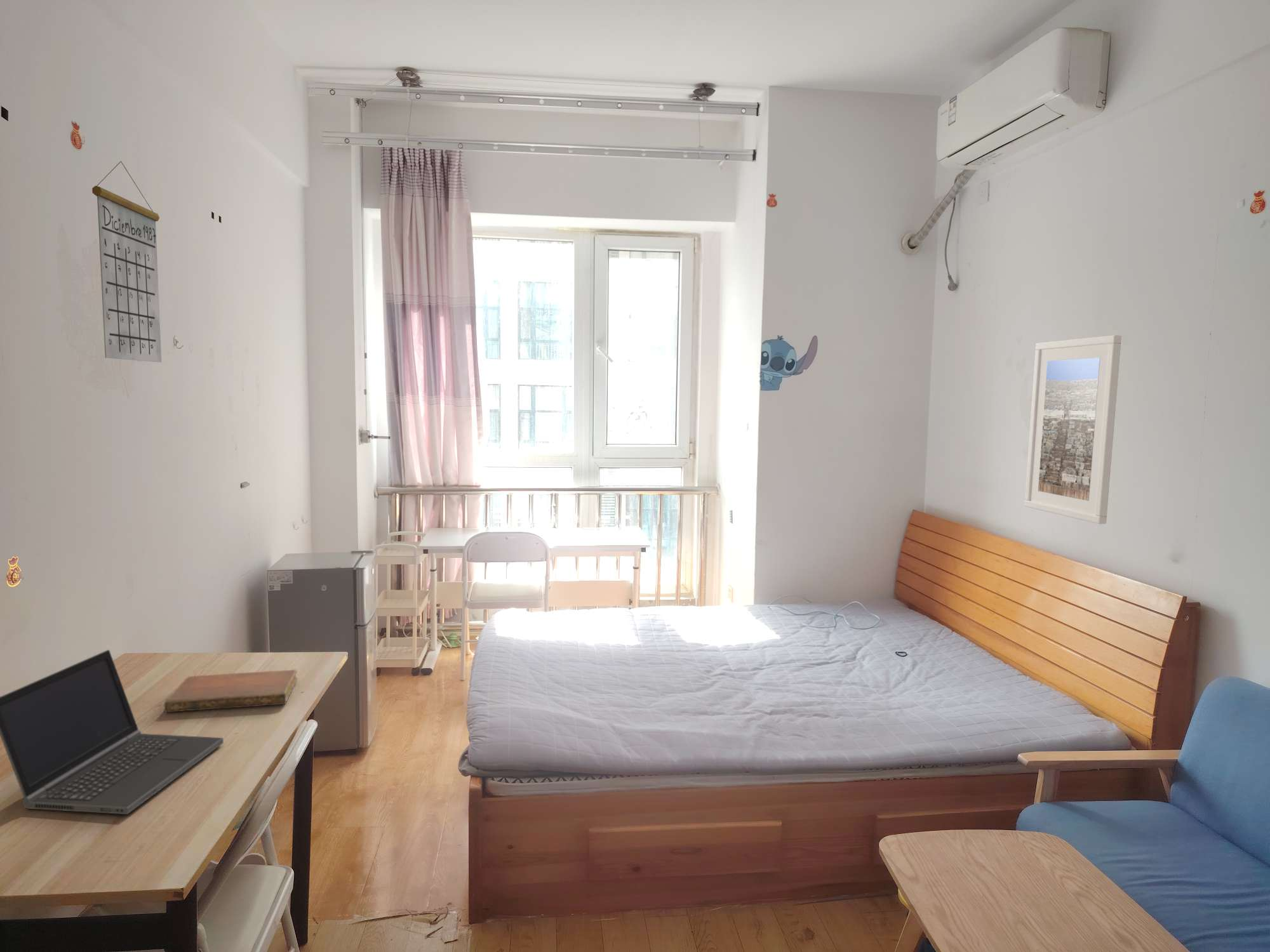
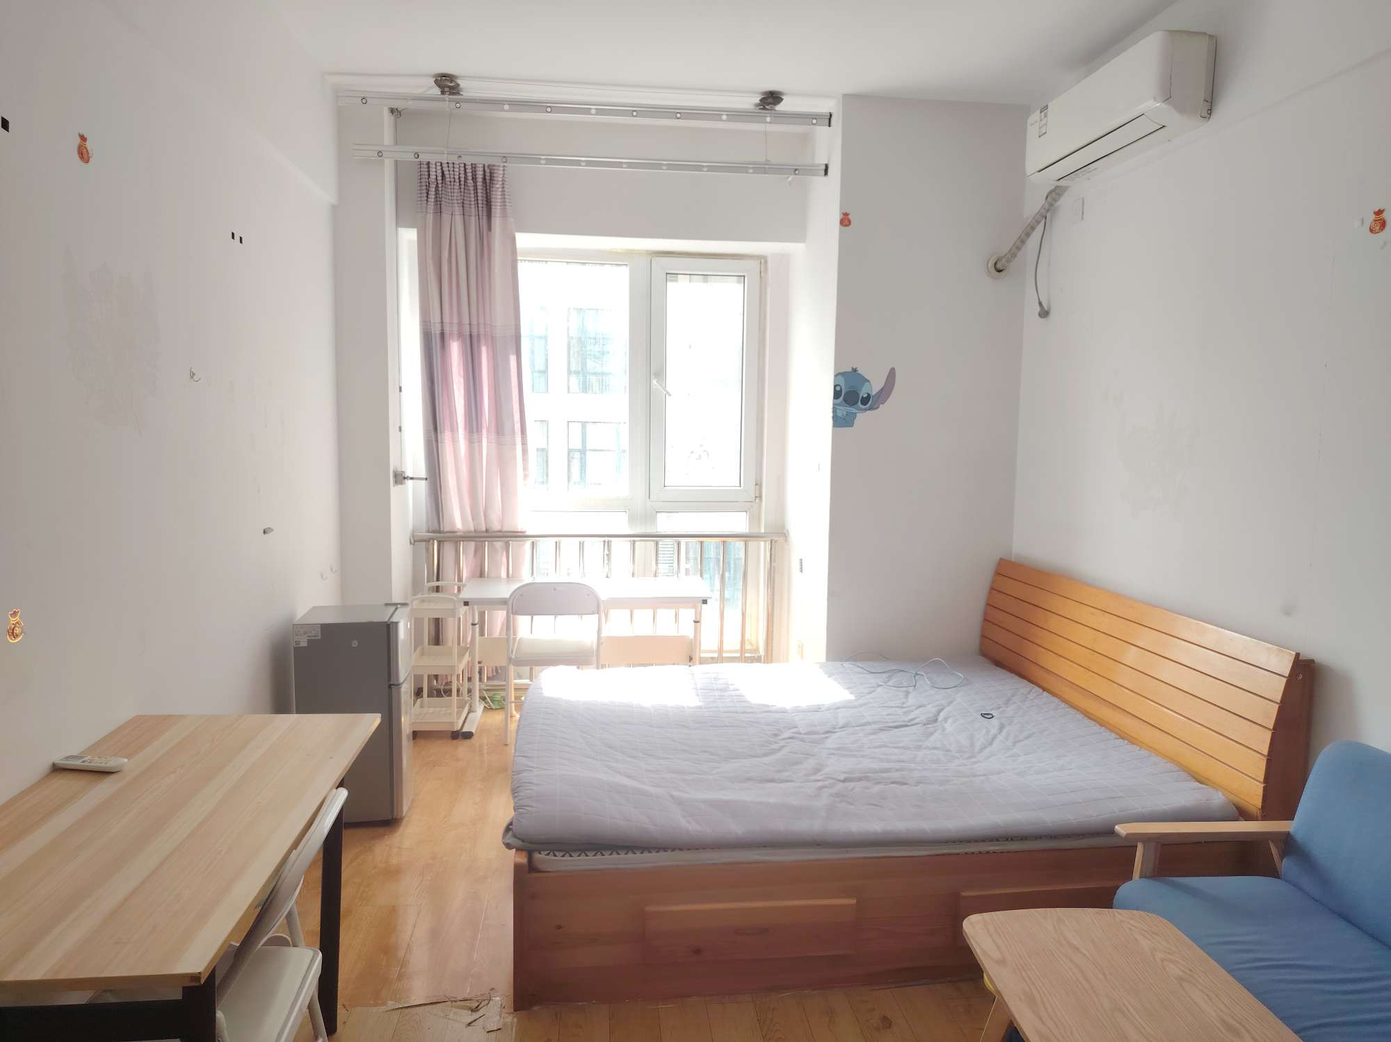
- calendar (130, 262)
- notebook (235, 690)
- laptop computer (116, 724)
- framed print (1069, 428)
